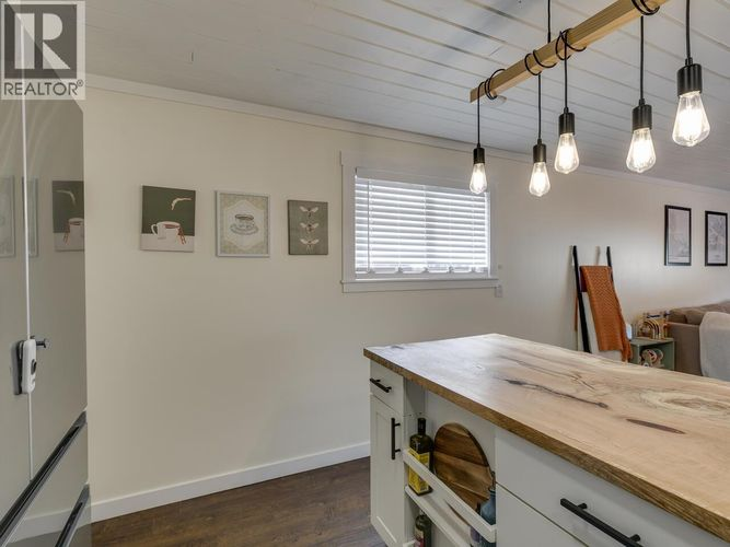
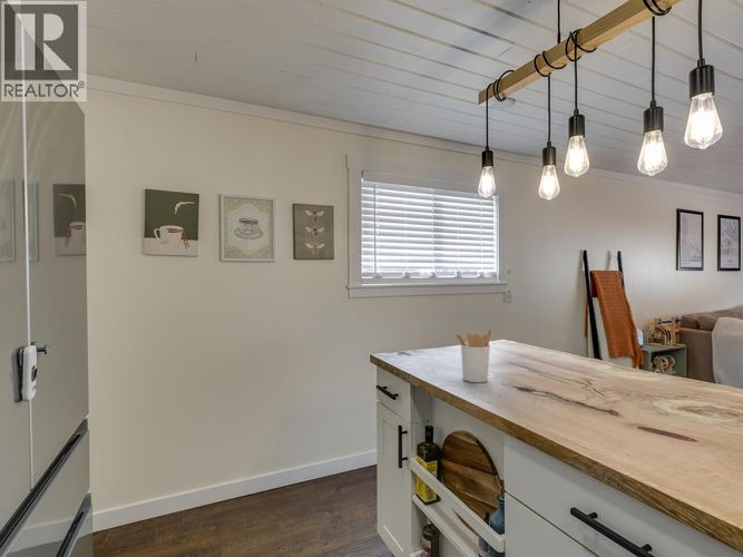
+ utensil holder (476, 354)
